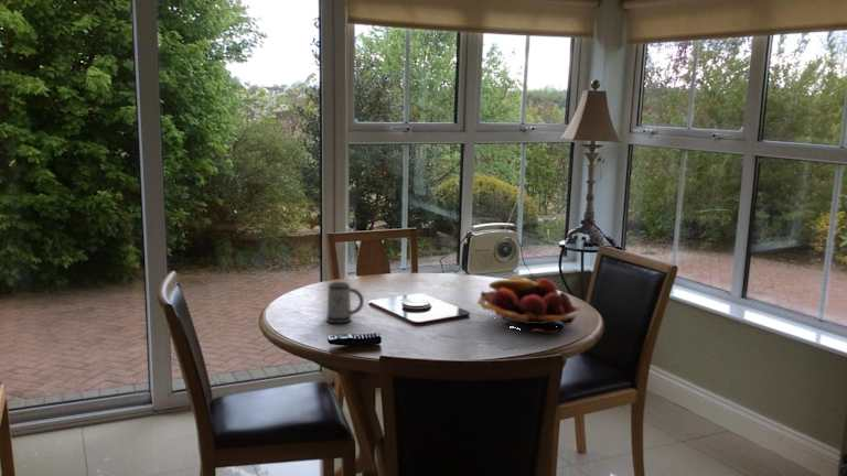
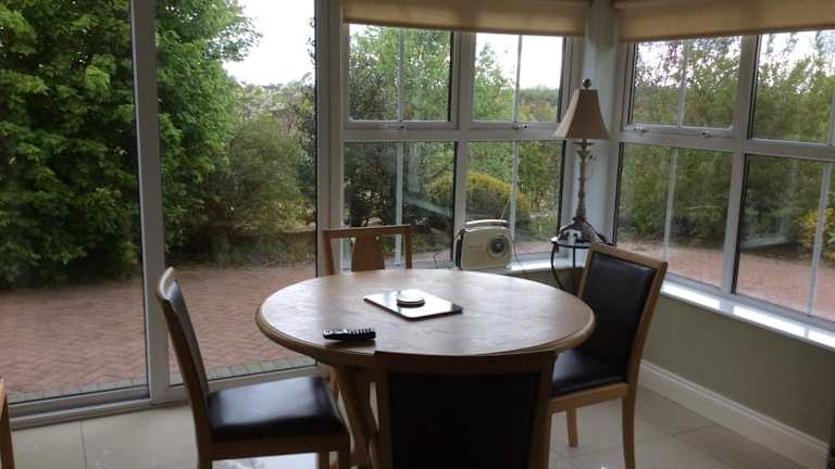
- fruit basket (527, 301)
- mug (344, 302)
